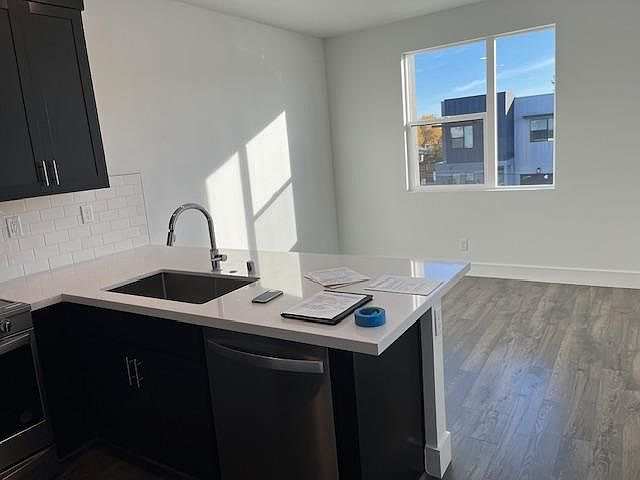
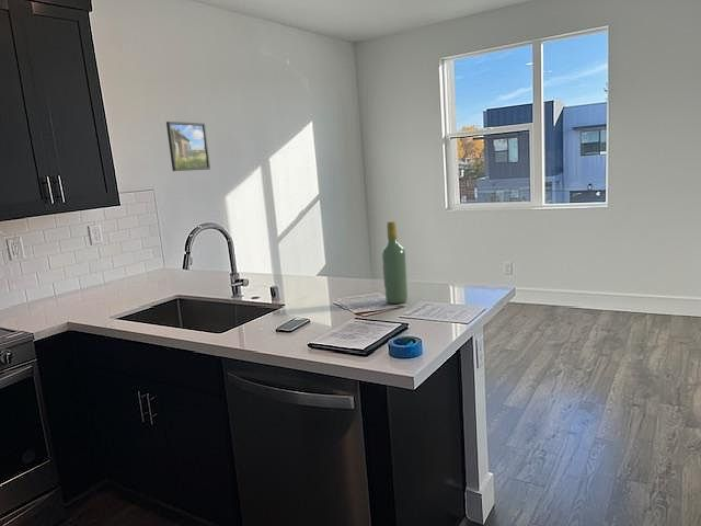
+ wine bottle (393, 262)
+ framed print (188, 146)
